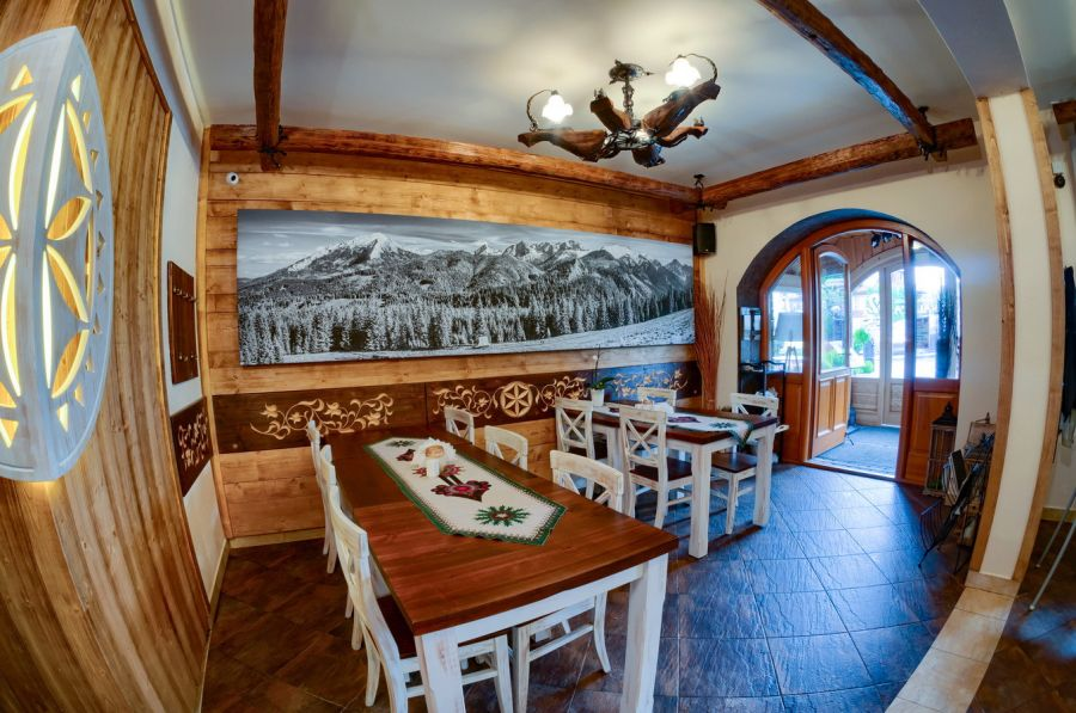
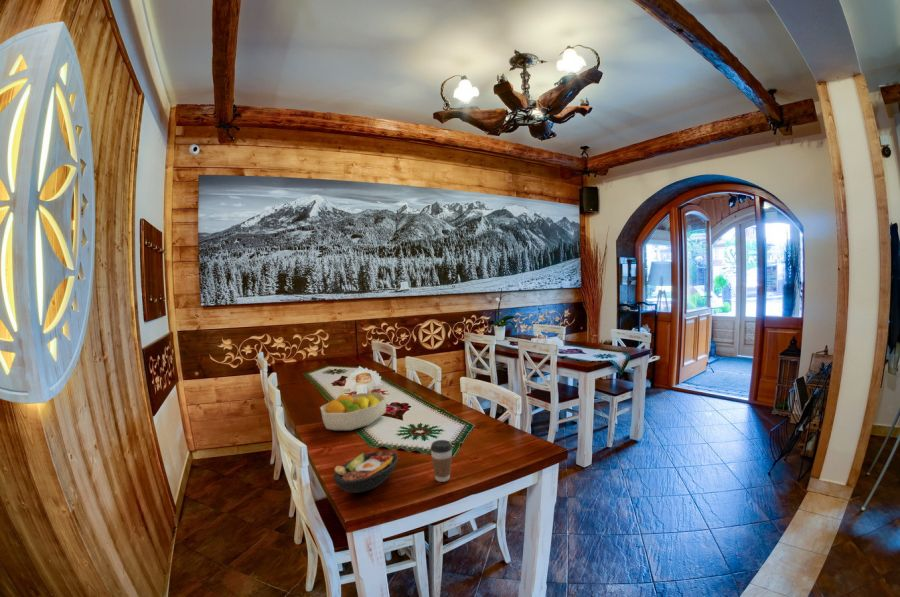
+ coffee cup (441, 460)
+ fruit bowl (354, 407)
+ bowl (367, 472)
